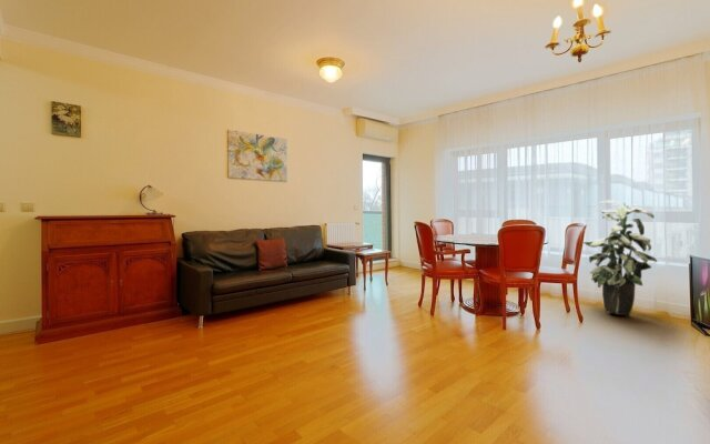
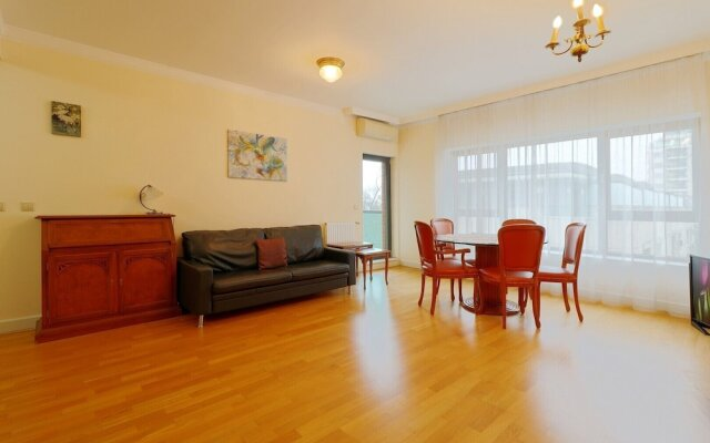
- indoor plant (616, 256)
